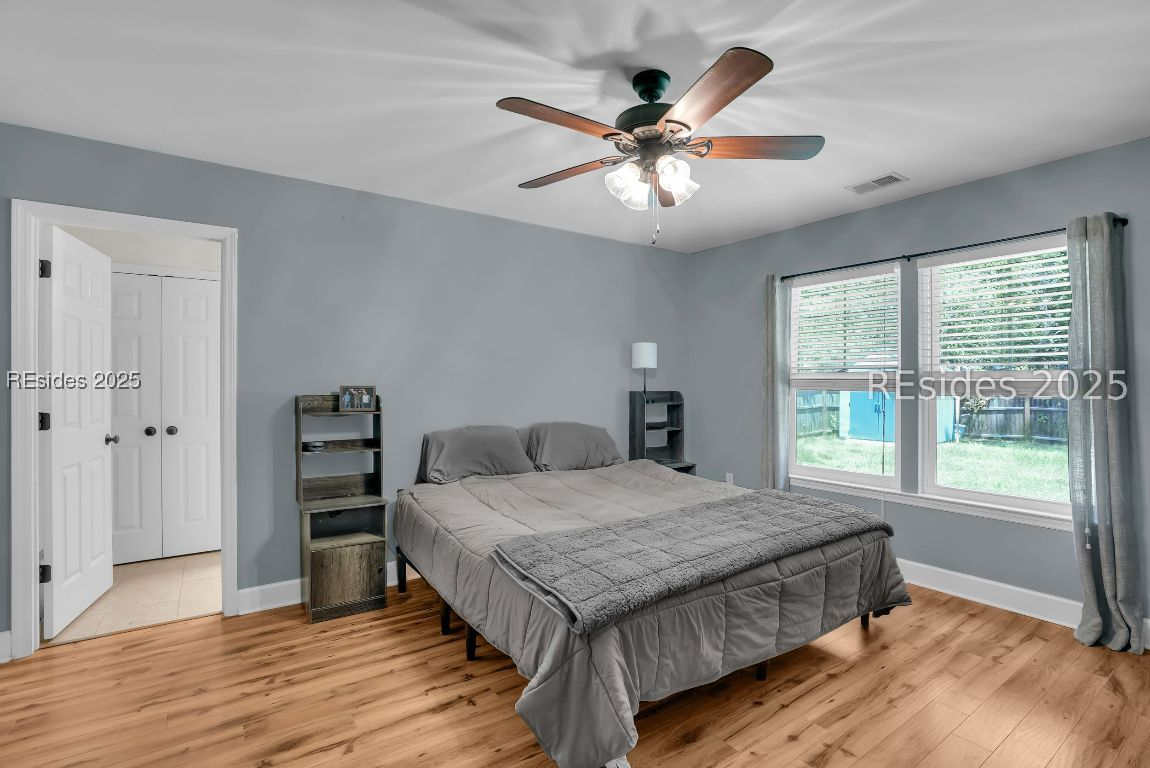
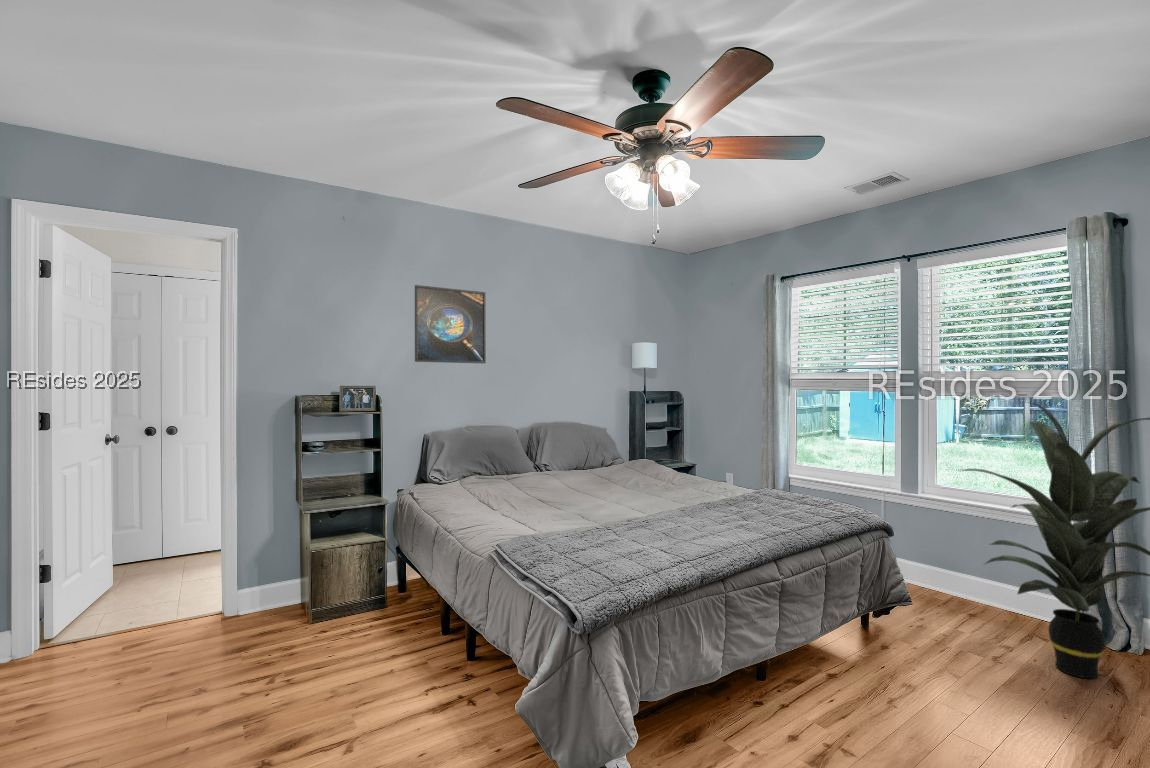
+ indoor plant (1064, 533)
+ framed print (451, 325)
